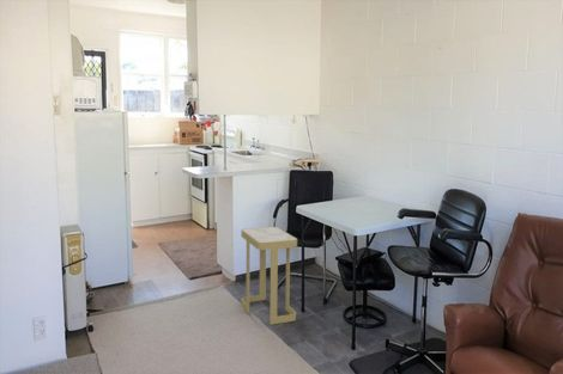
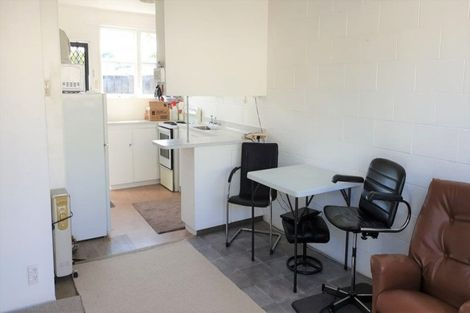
- side table (265, 272)
